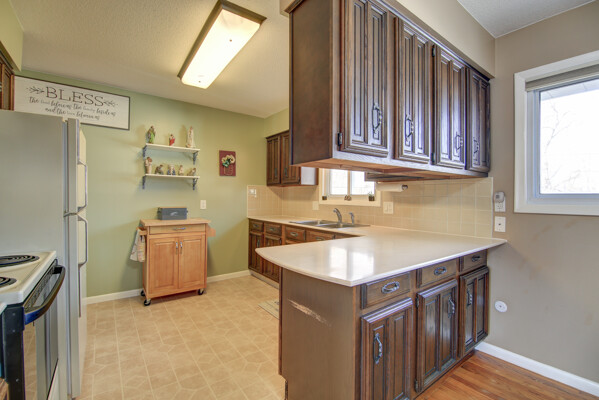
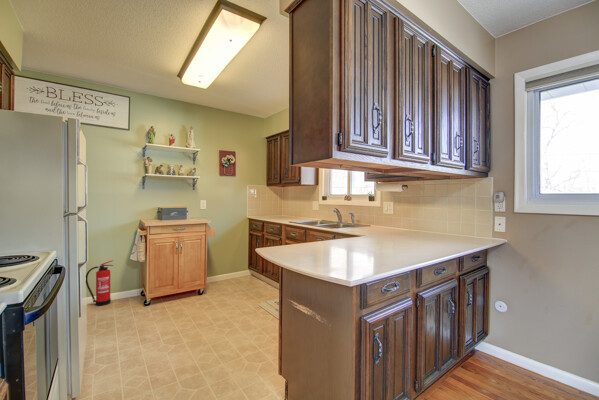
+ fire extinguisher (99, 282)
